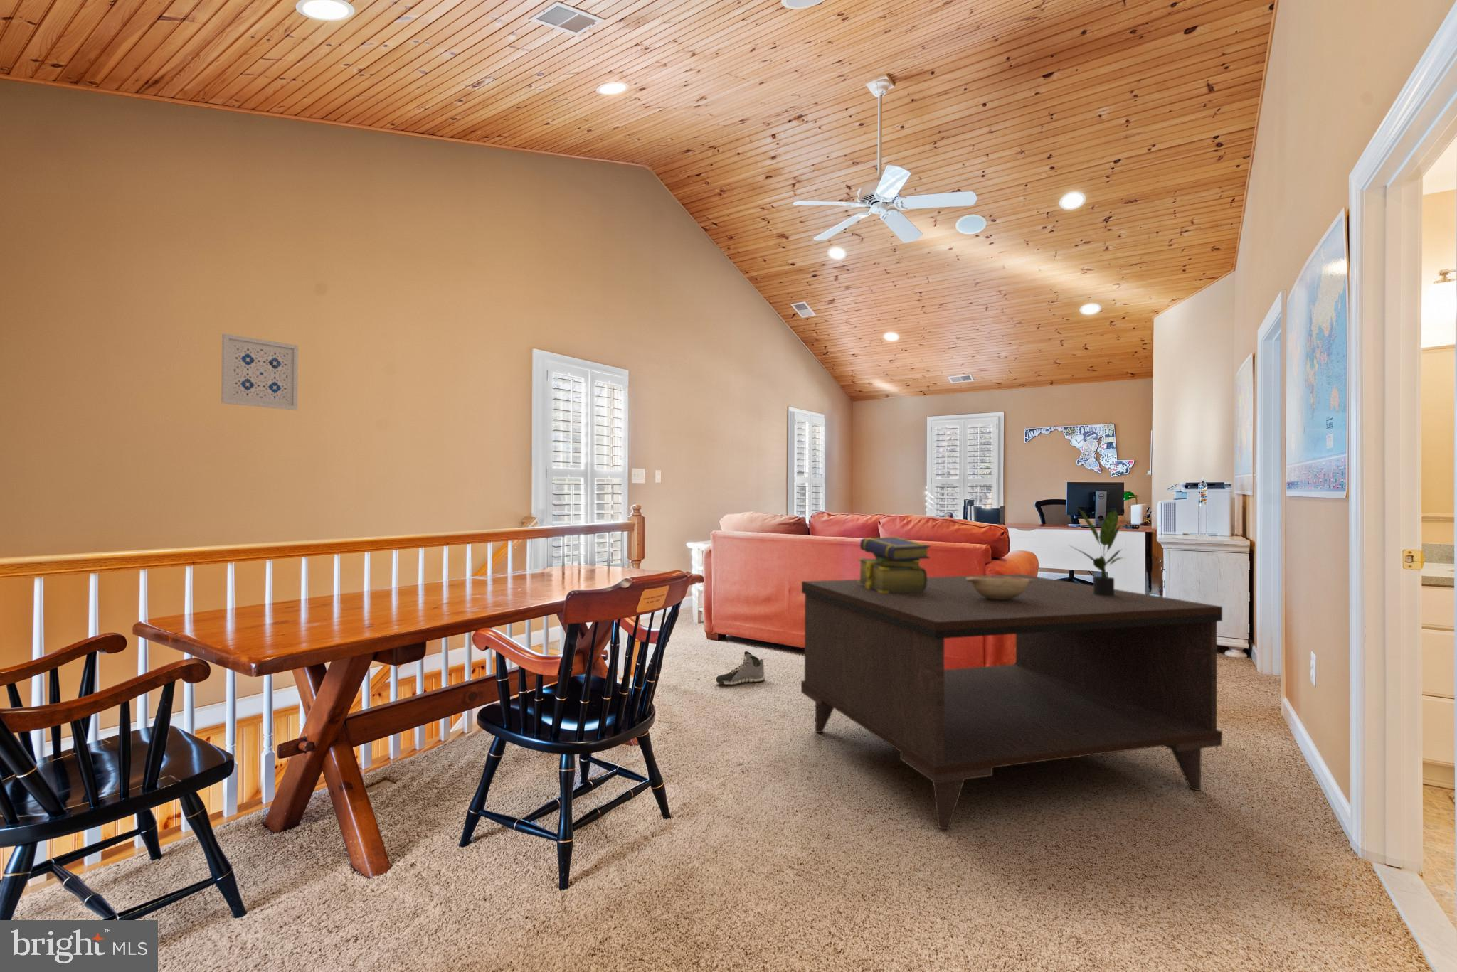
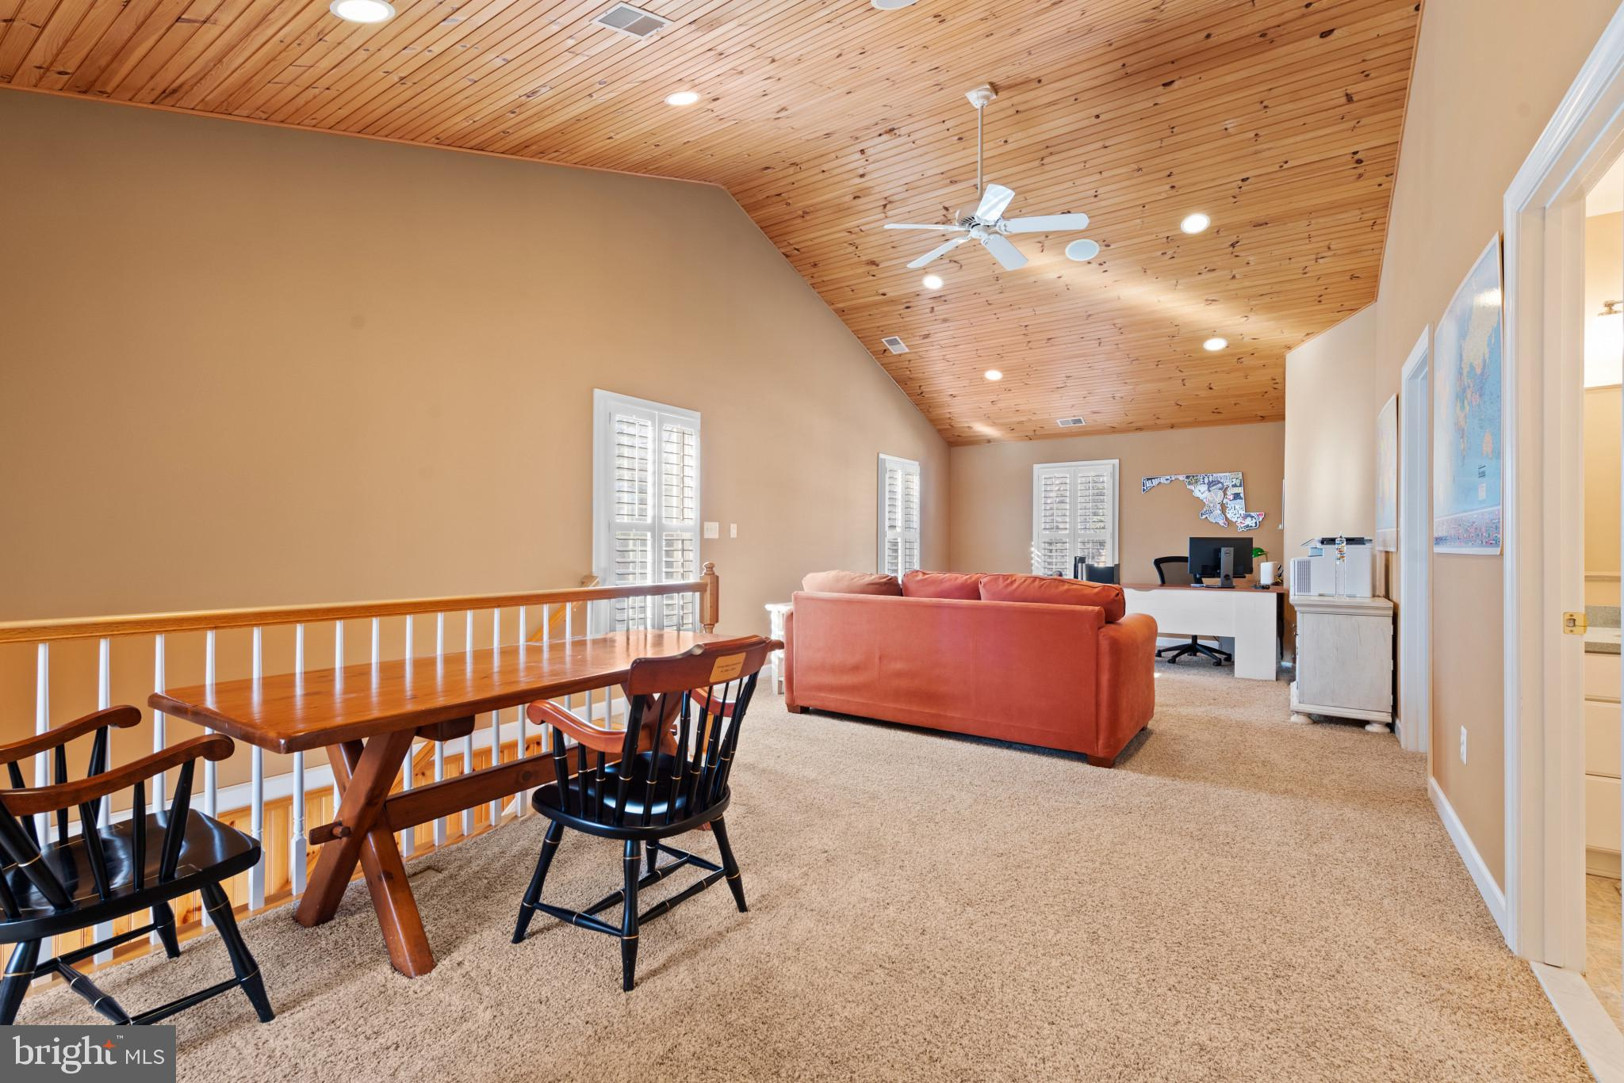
- stack of books (894, 562)
- potted plant (1100, 550)
- coffee table (987, 674)
- sneaker (740, 666)
- wall art (260, 373)
- decorative bowl (999, 587)
